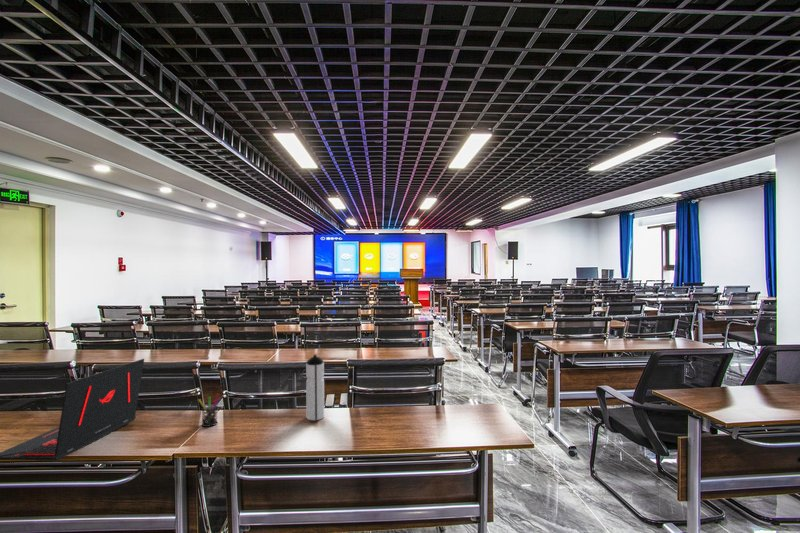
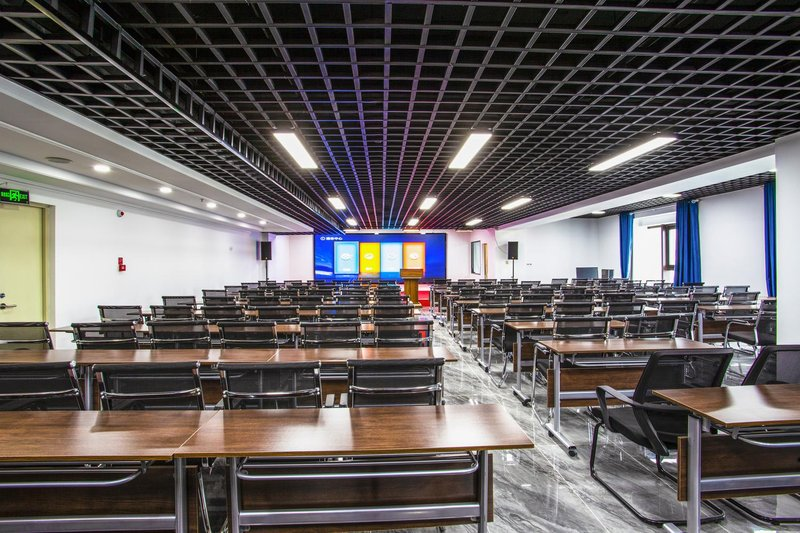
- water bottle (315, 385)
- laptop (76, 403)
- pen holder (210, 408)
